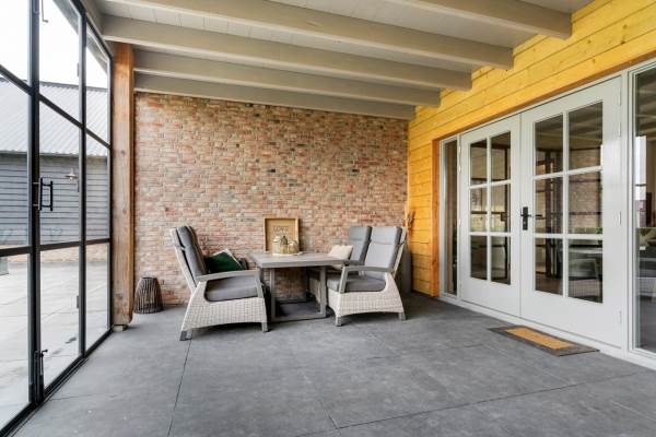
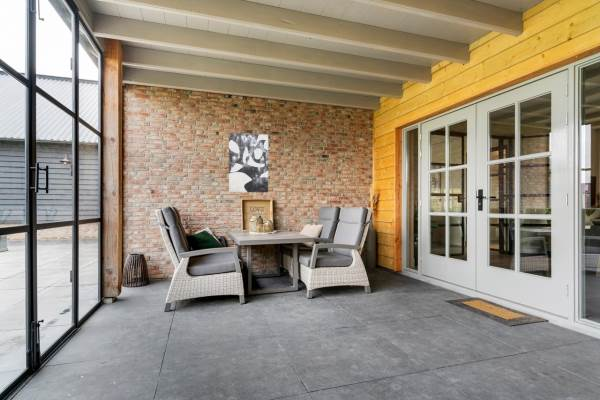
+ wall art (248, 163)
